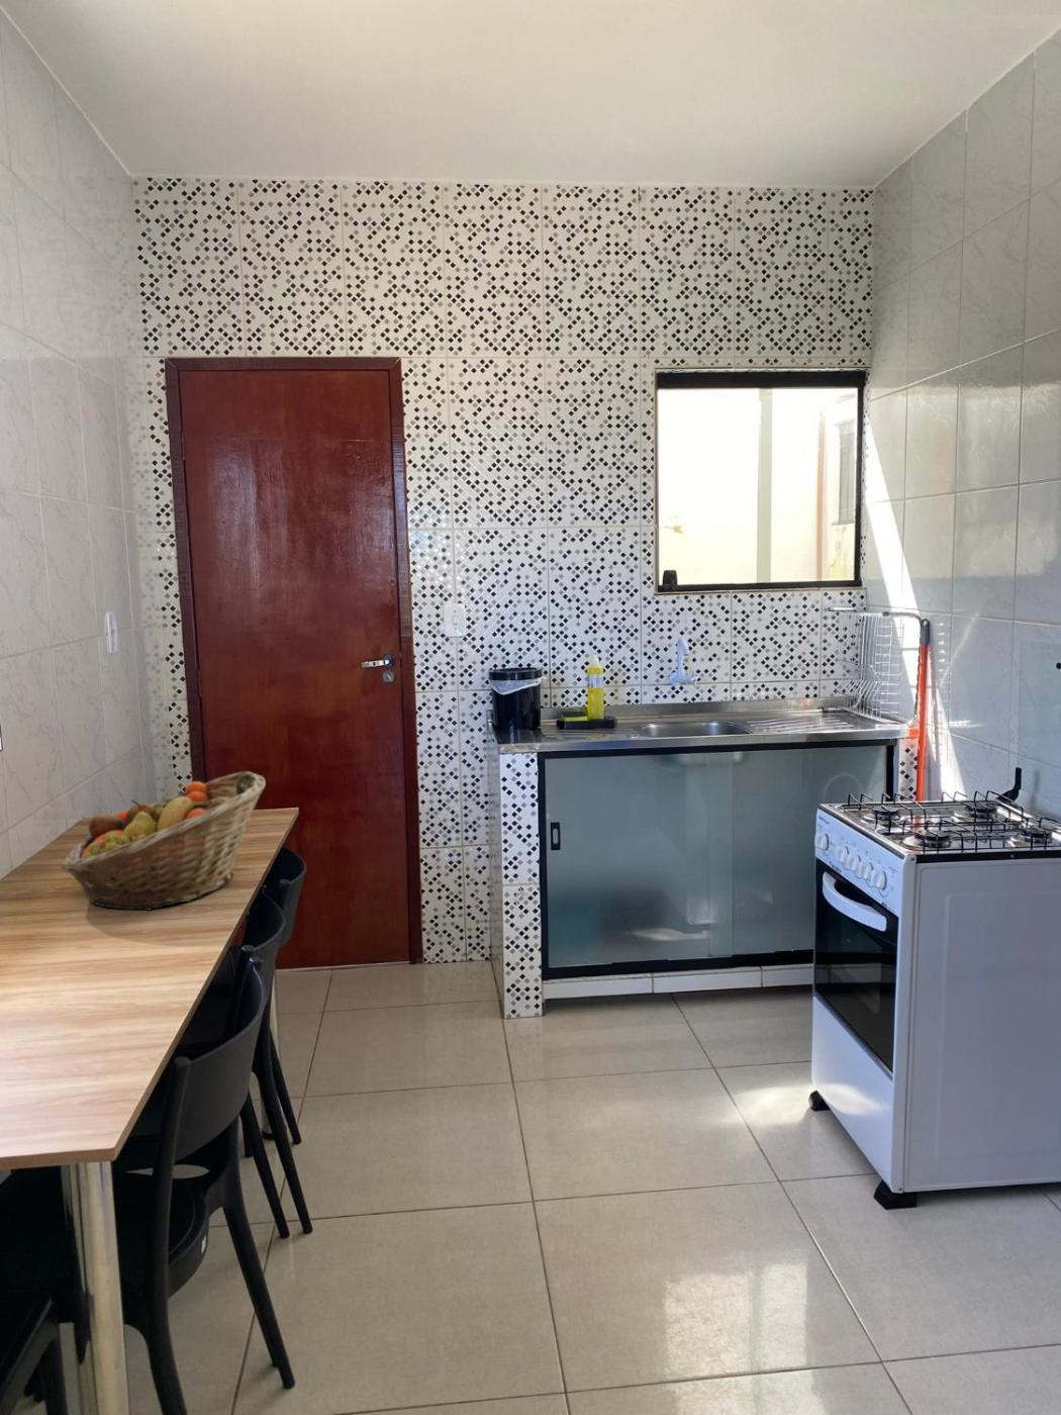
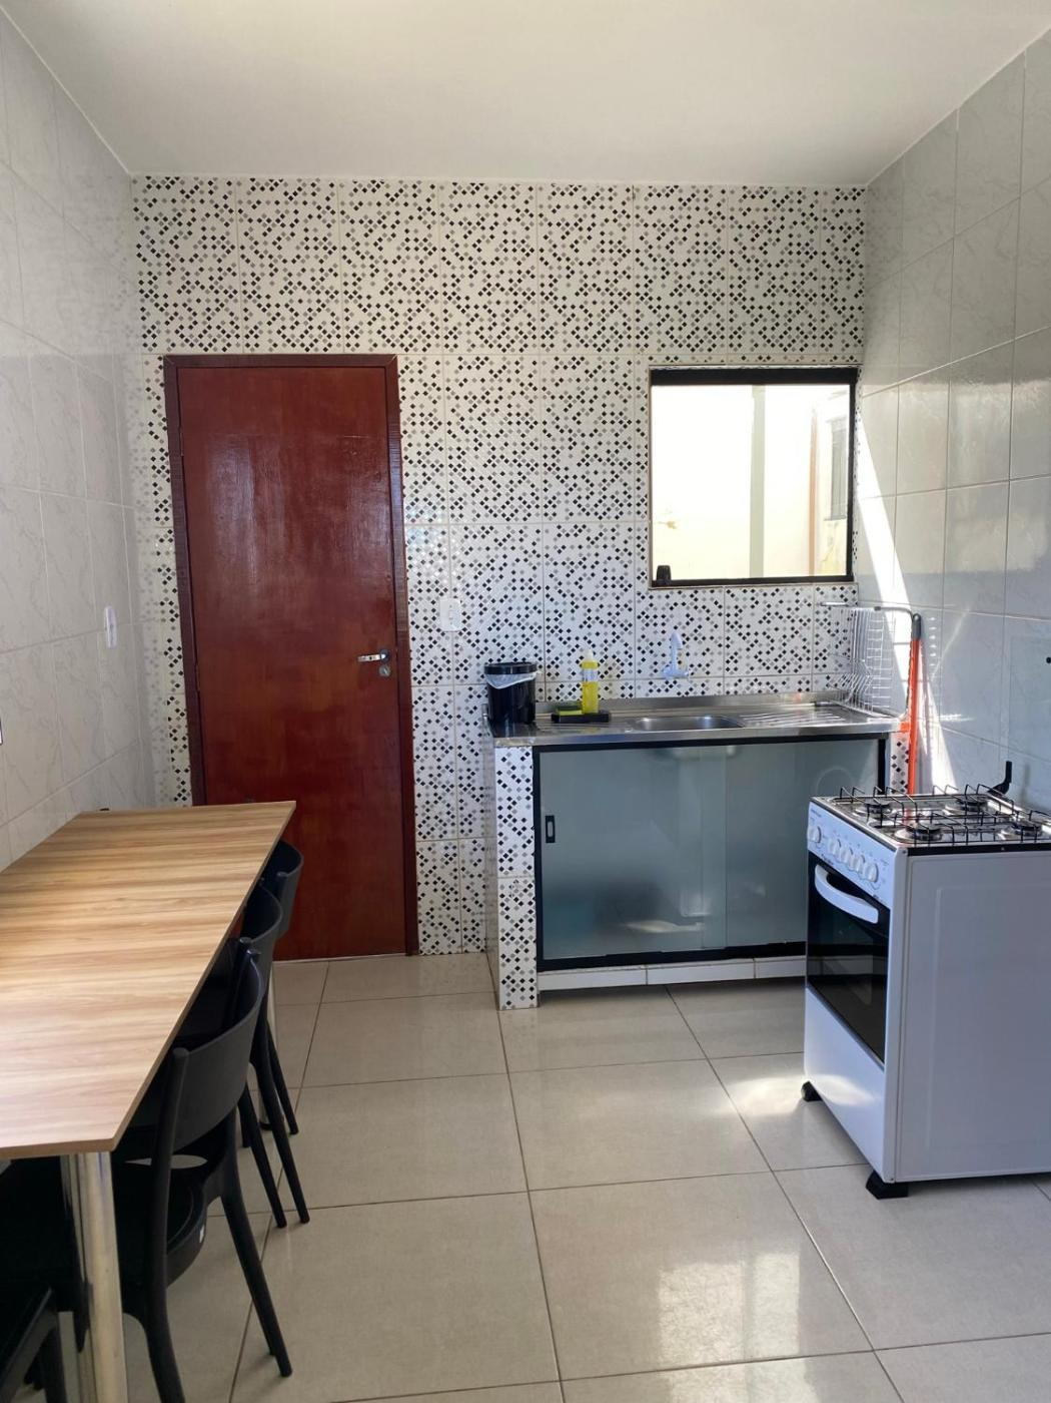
- fruit basket (168, 835)
